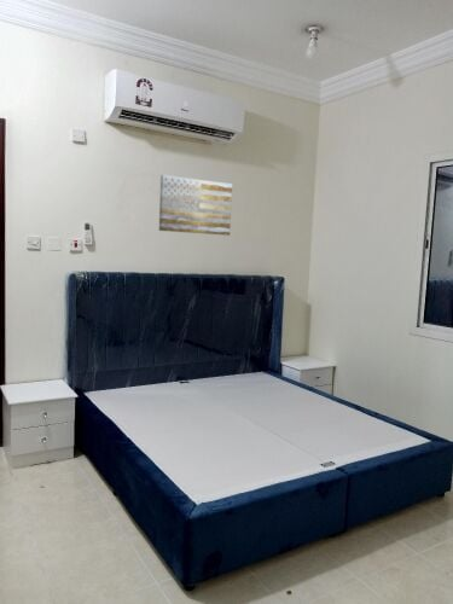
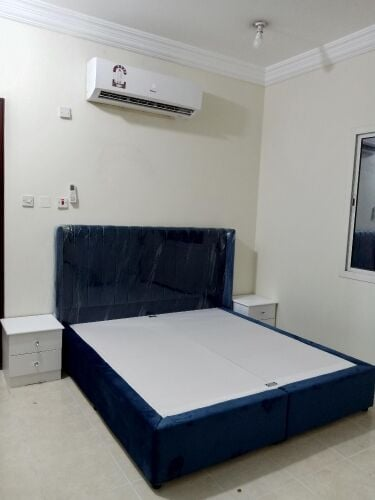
- wall art (196, 207)
